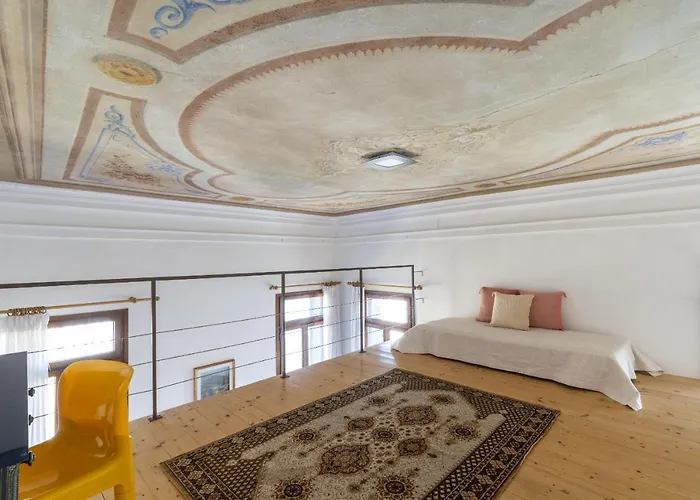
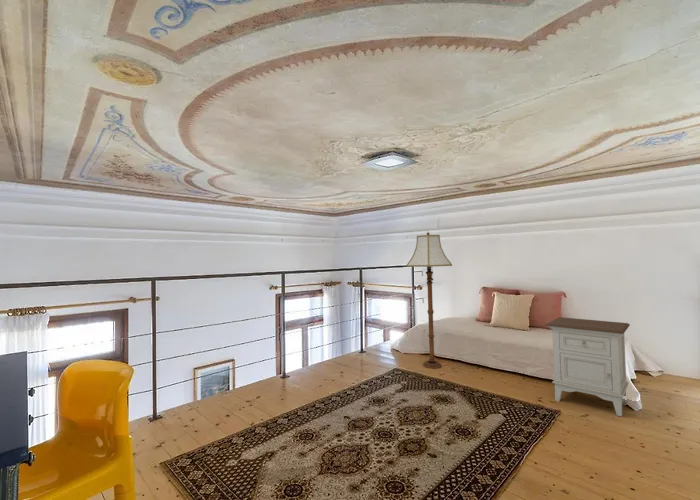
+ nightstand (588, 362)
+ floor lamp (430, 297)
